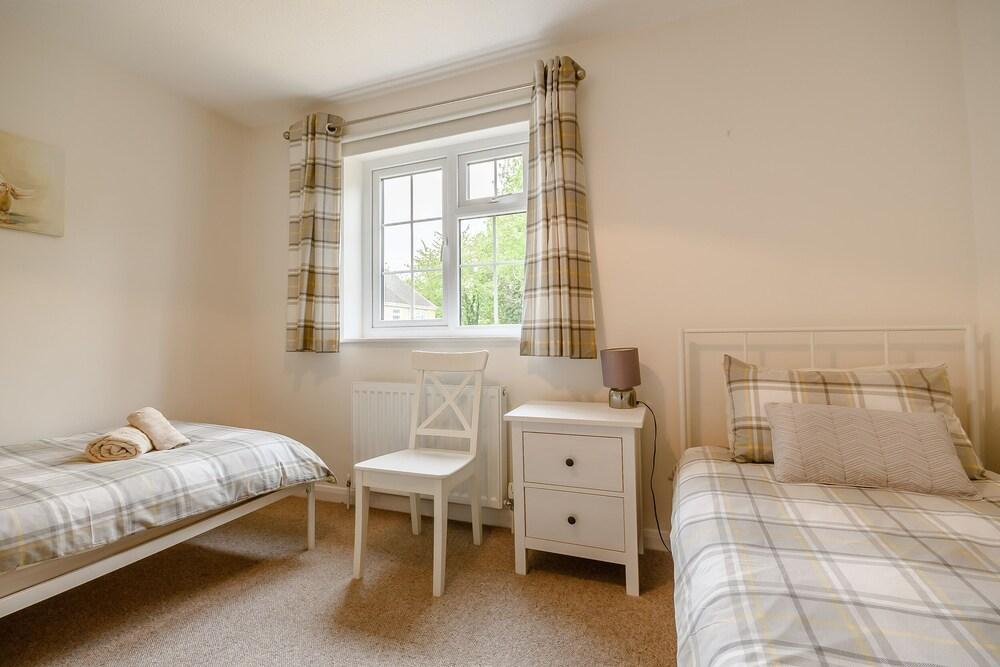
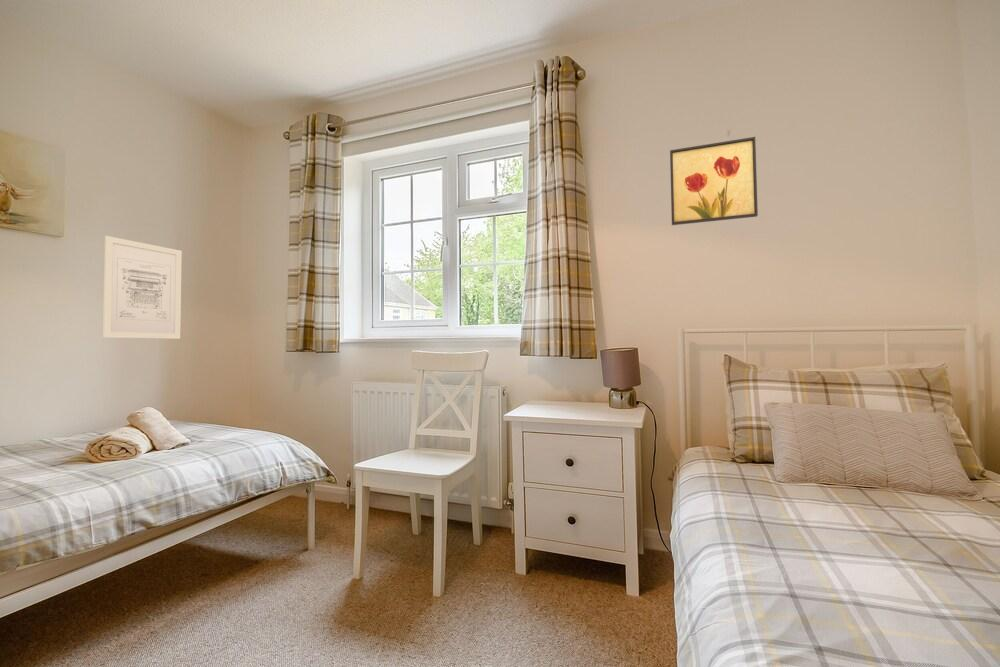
+ wall art (145, 290)
+ wall art (712, 183)
